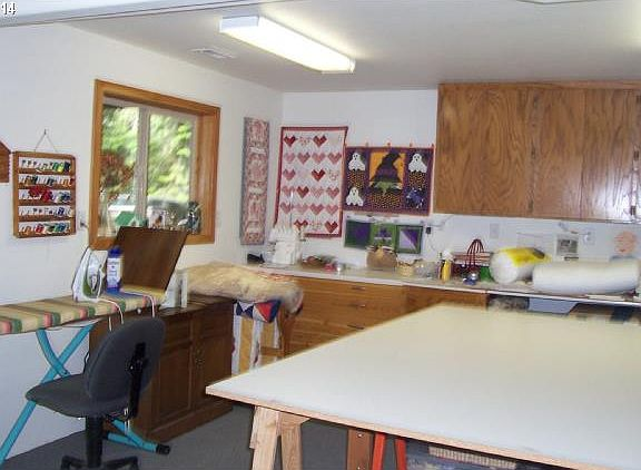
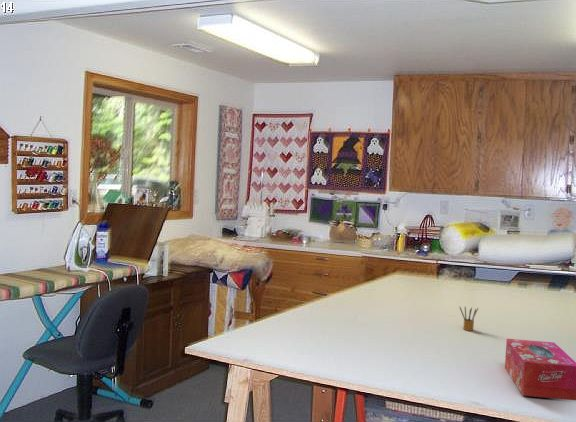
+ pencil box (468, 318)
+ tissue box (539, 367)
